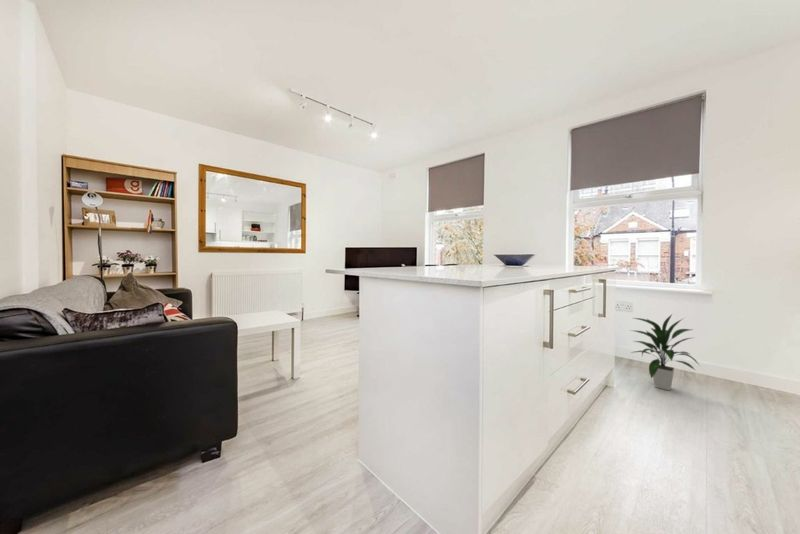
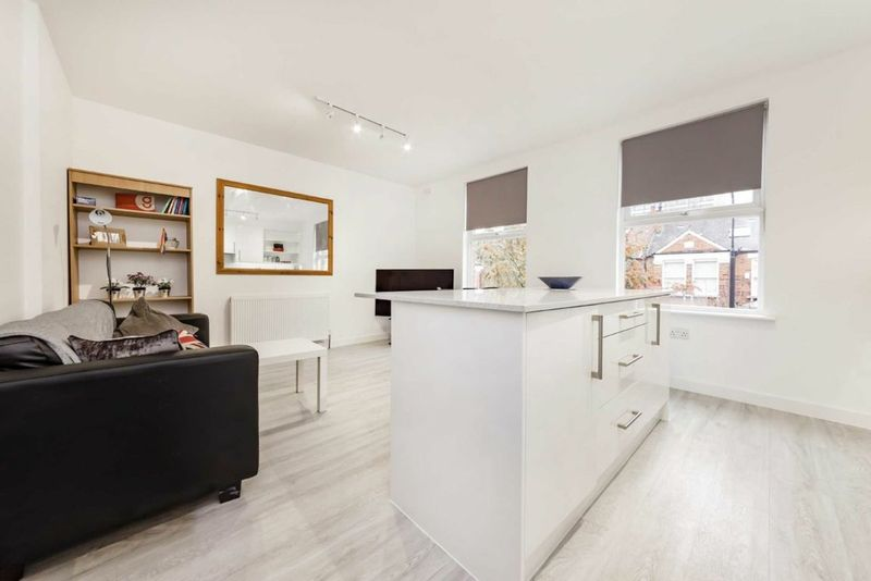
- indoor plant (661, 350)
